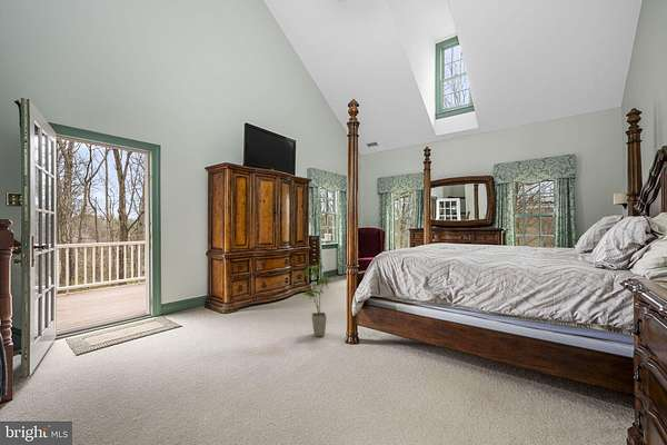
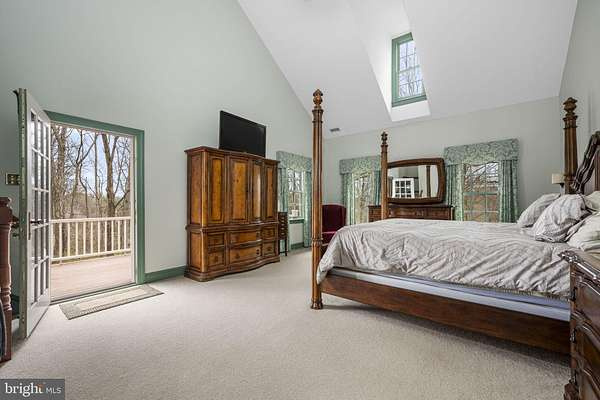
- house plant (313, 299)
